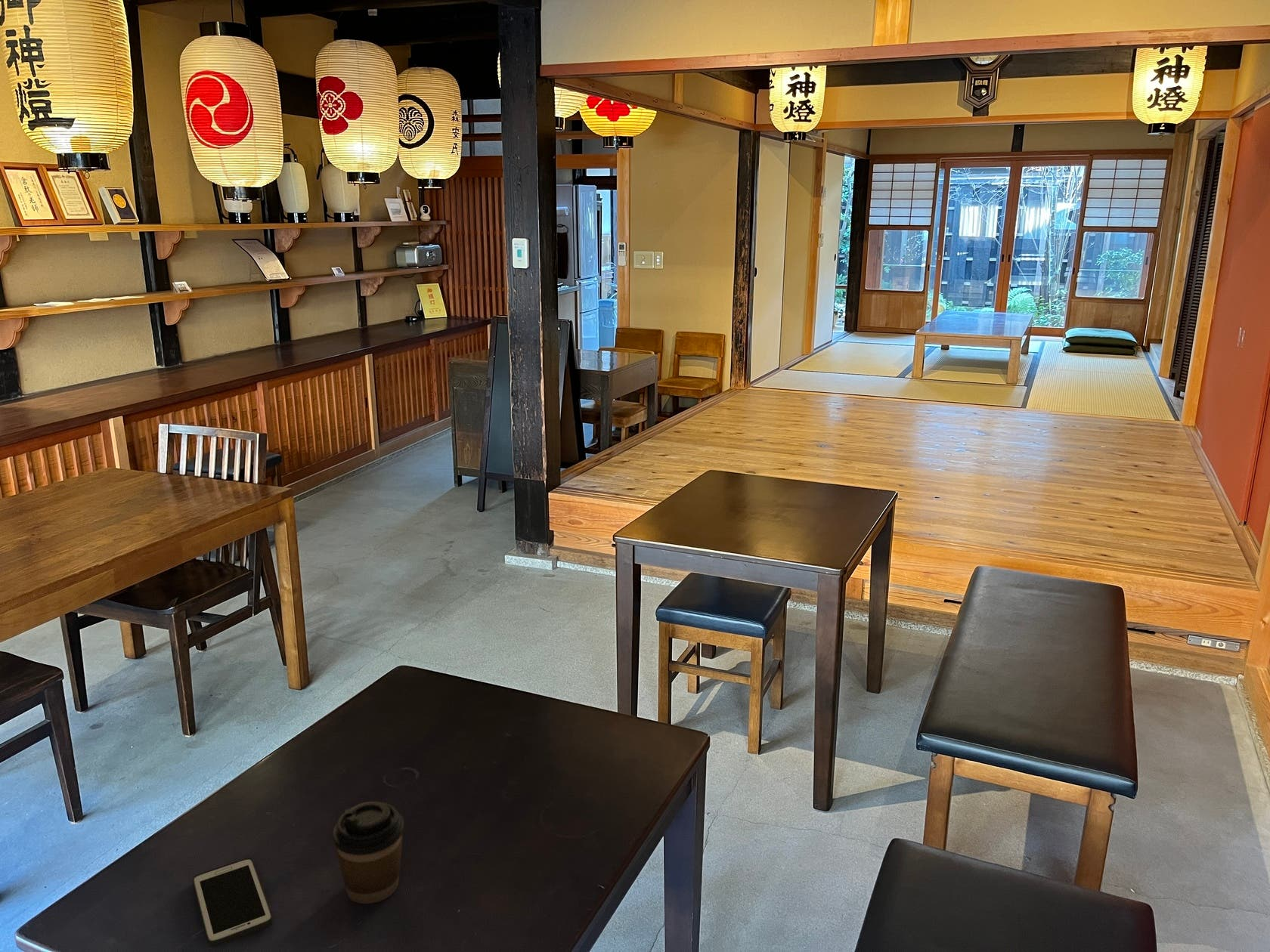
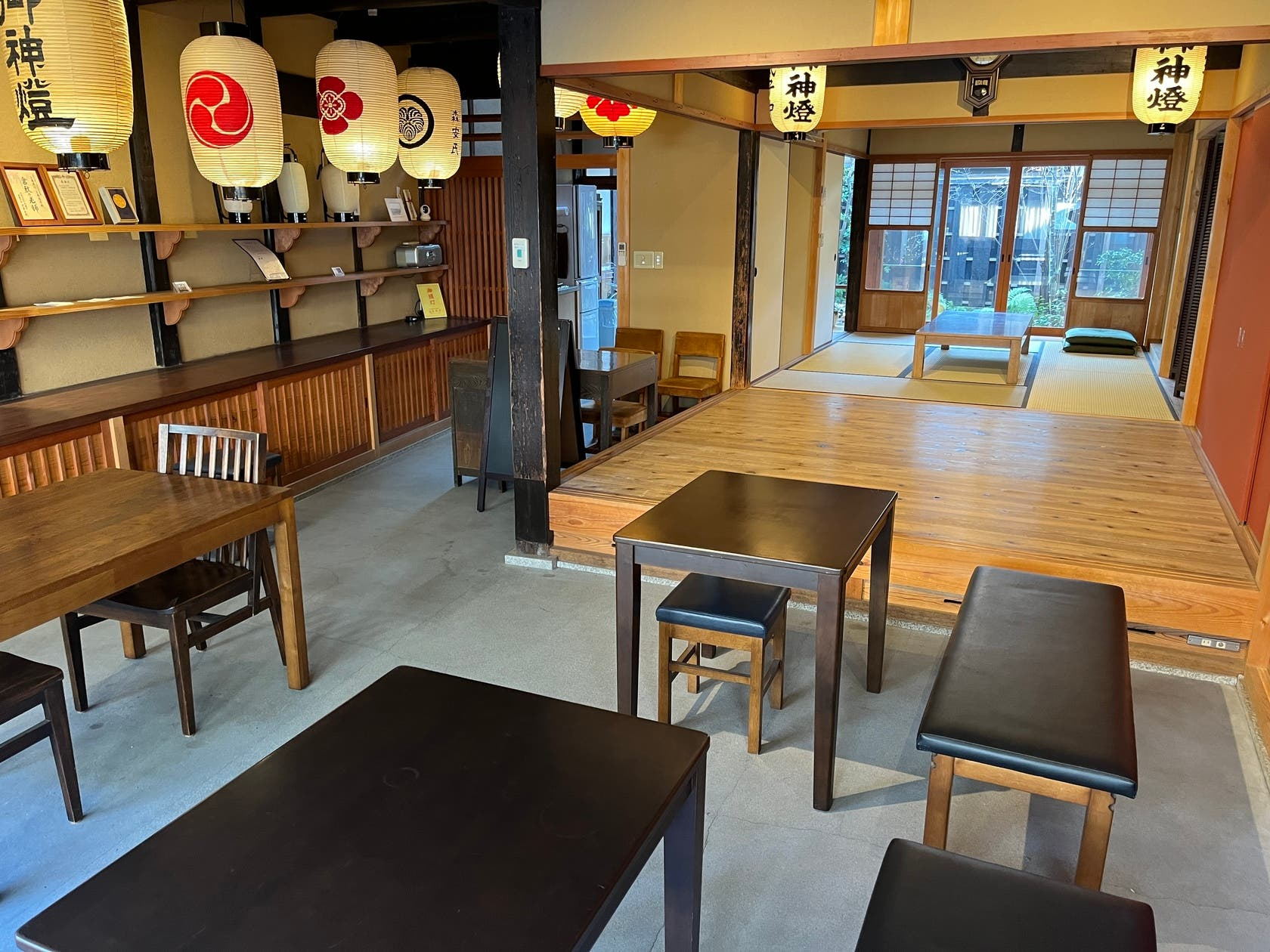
- coffee cup (370, 848)
- cell phone (231, 900)
